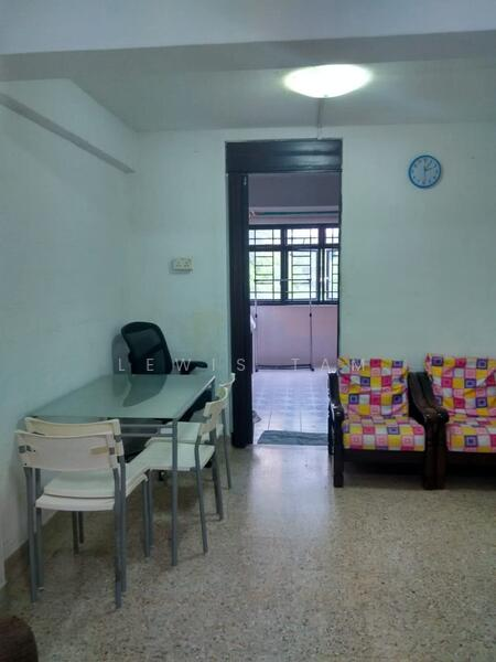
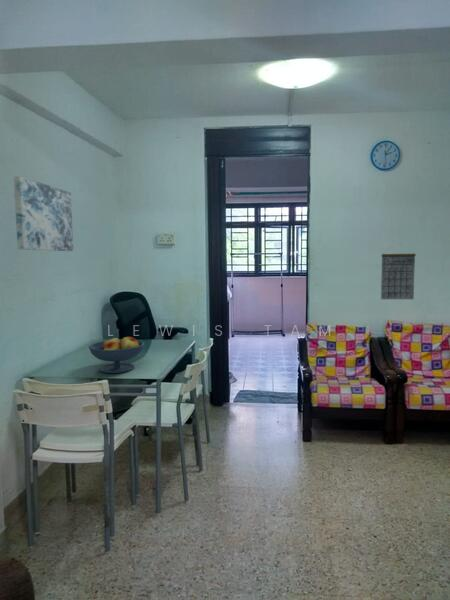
+ wall art (46, 218)
+ calendar (398, 271)
+ fruit bowl (116, 352)
